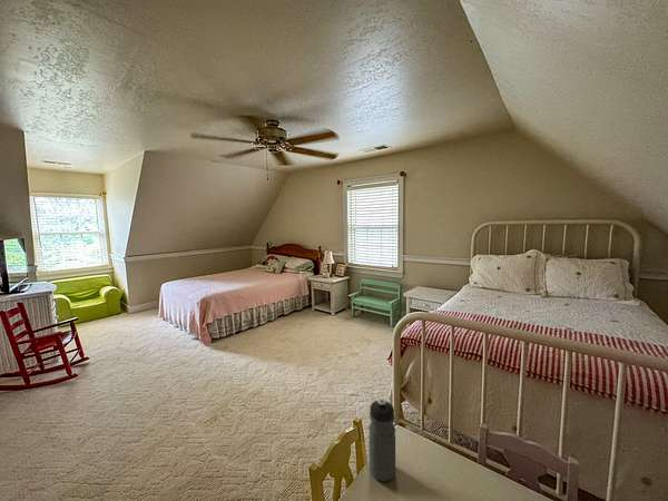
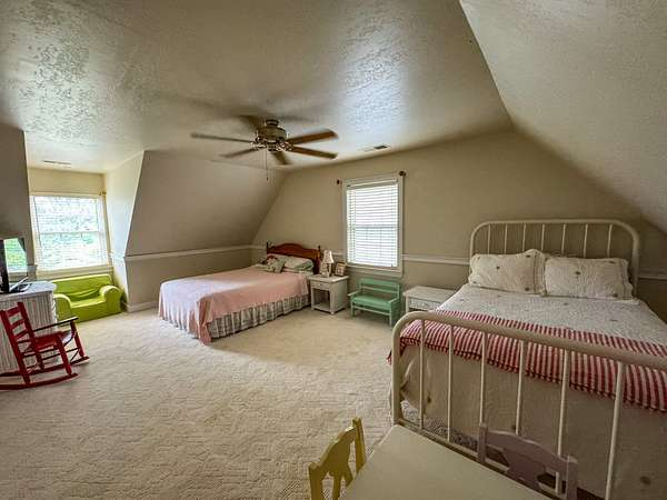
- water bottle (382, 435)
